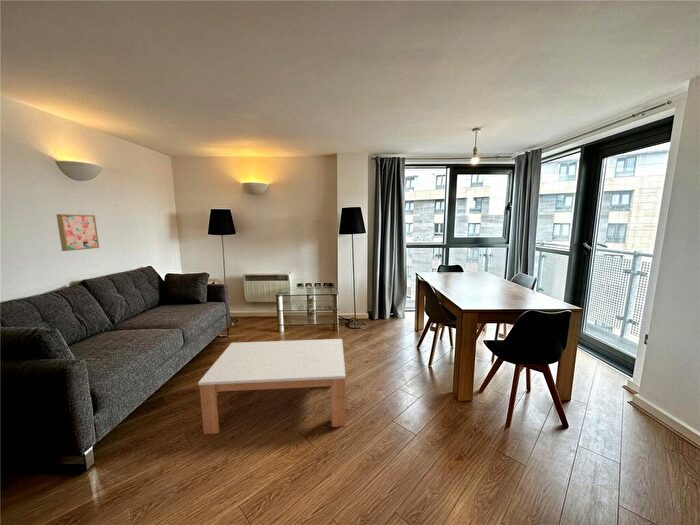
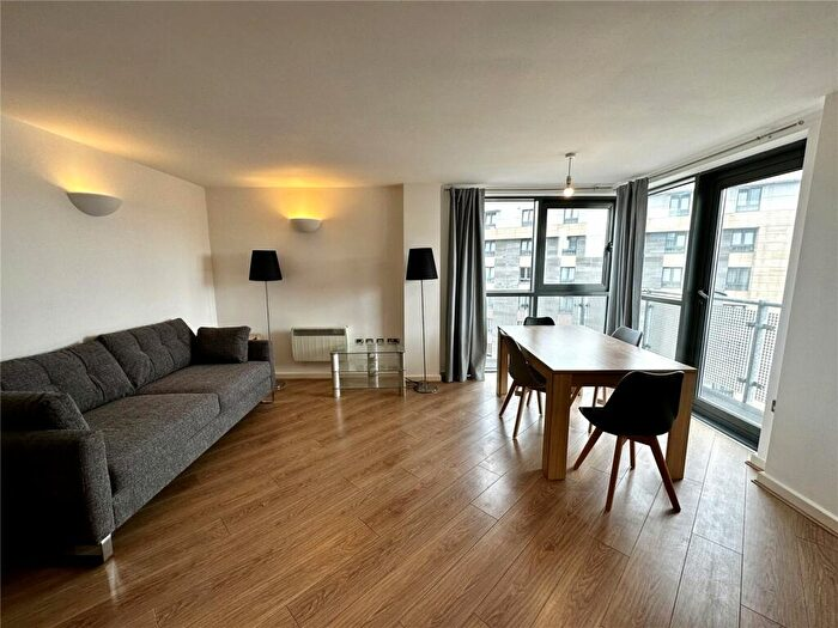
- wall art (79, 232)
- coffee table (282, 379)
